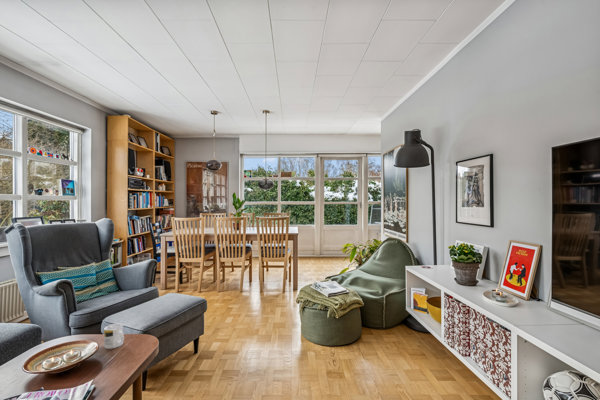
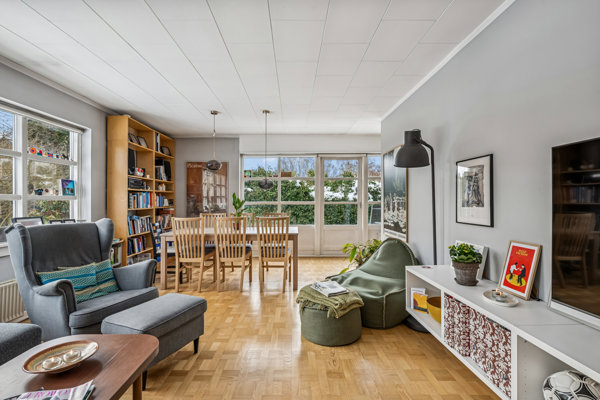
- mug (115, 336)
